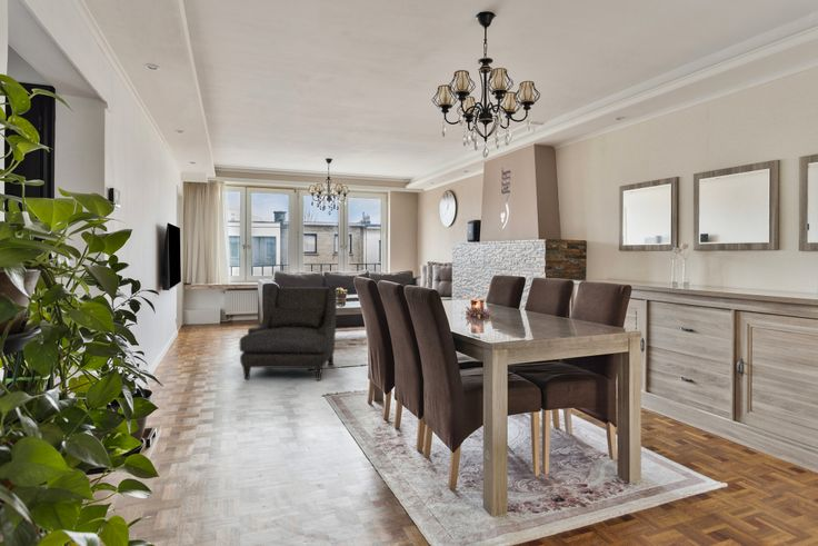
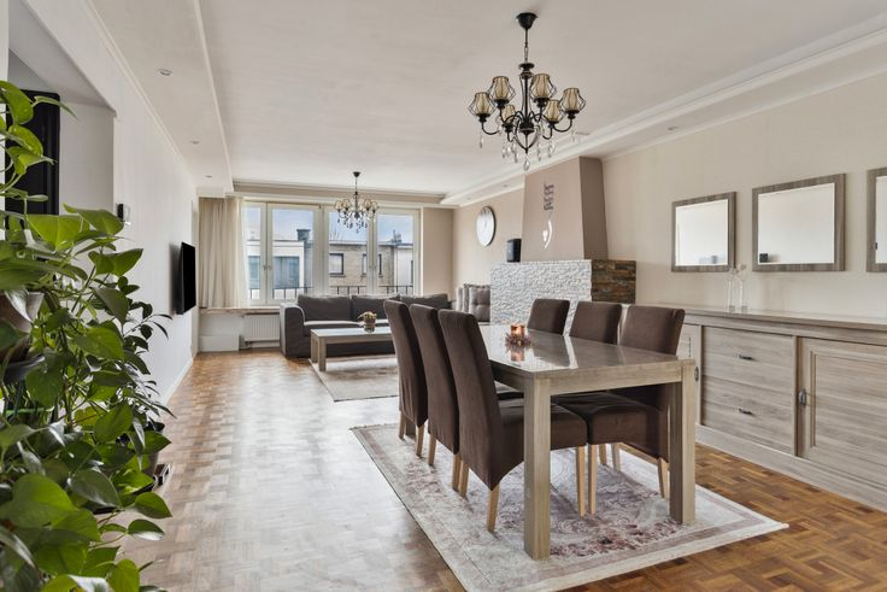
- armchair (293, 328)
